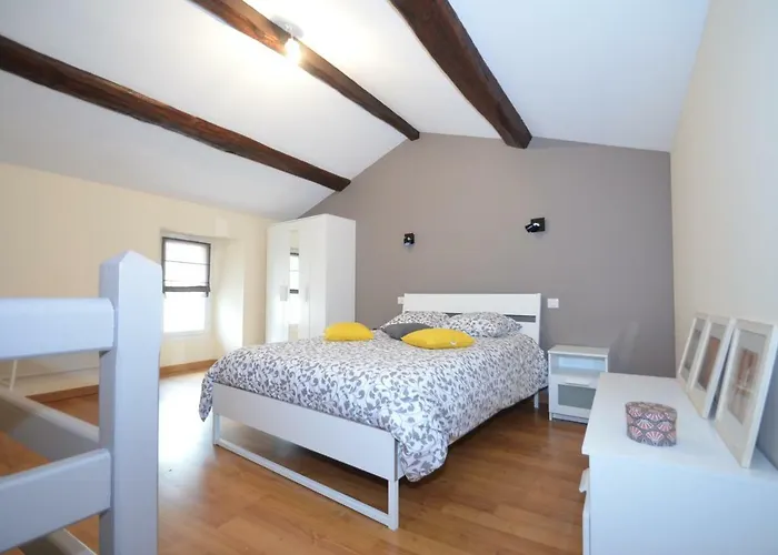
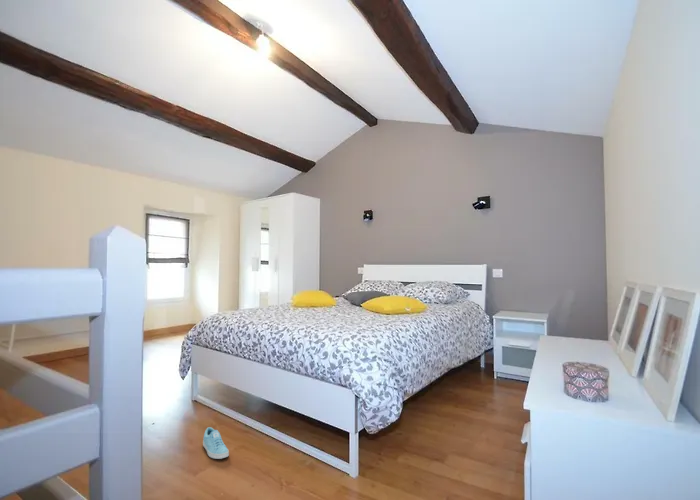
+ sneaker (214, 441)
